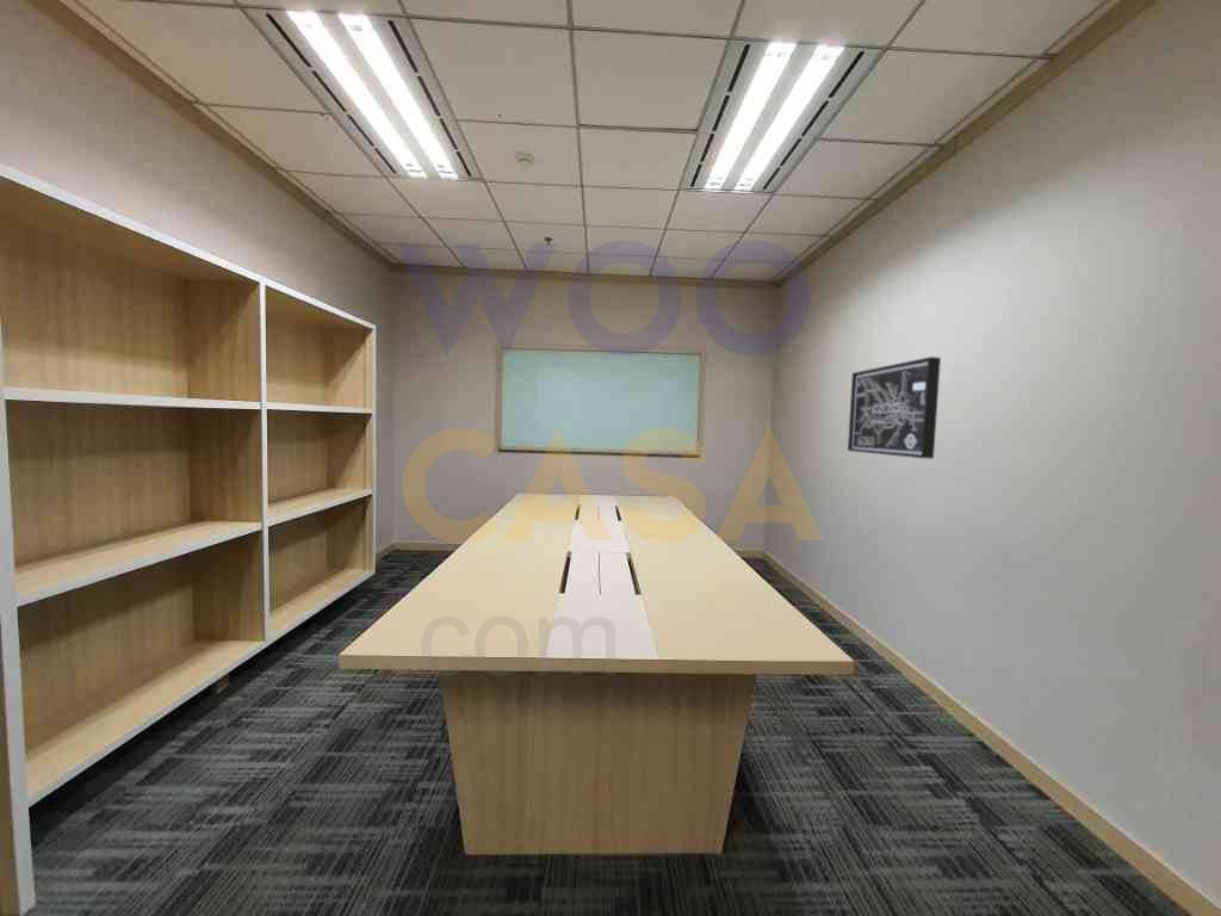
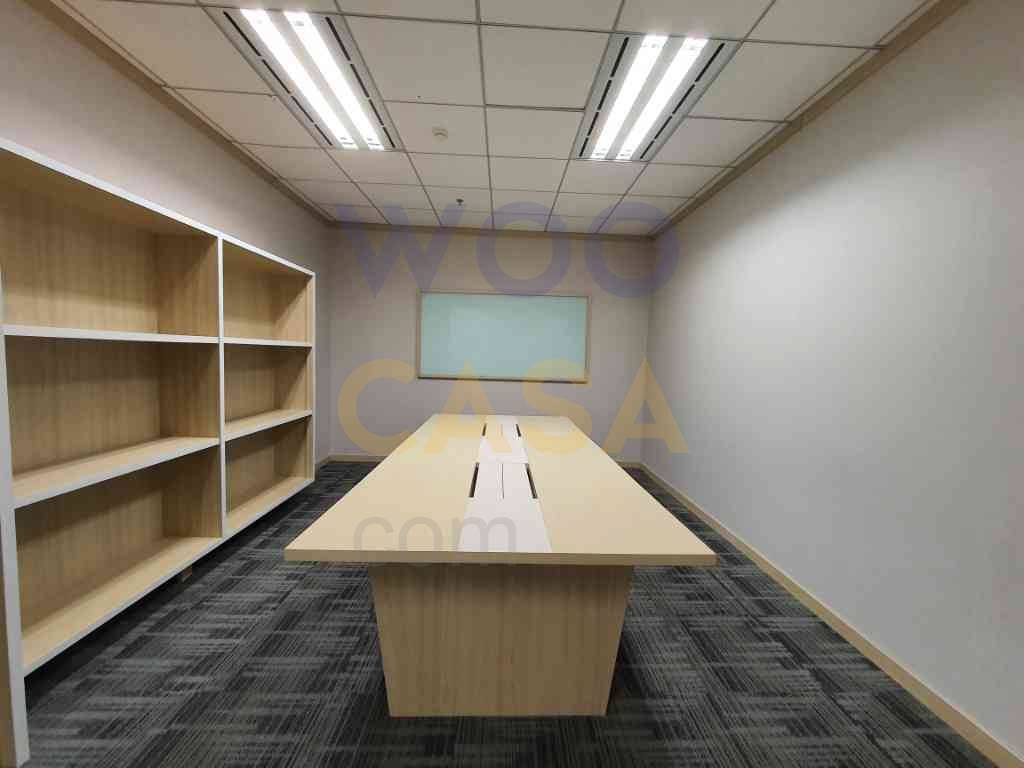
- wall art (887, 410)
